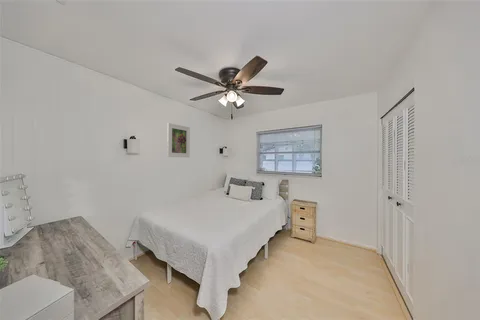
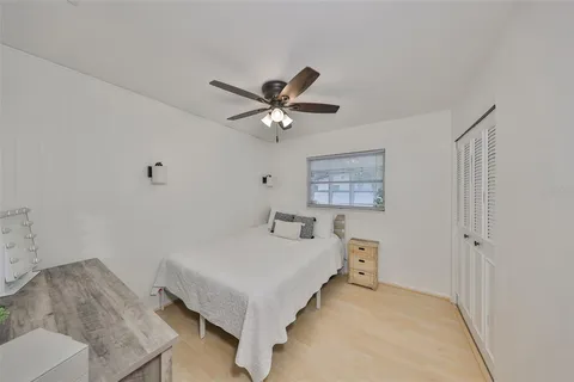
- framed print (179, 141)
